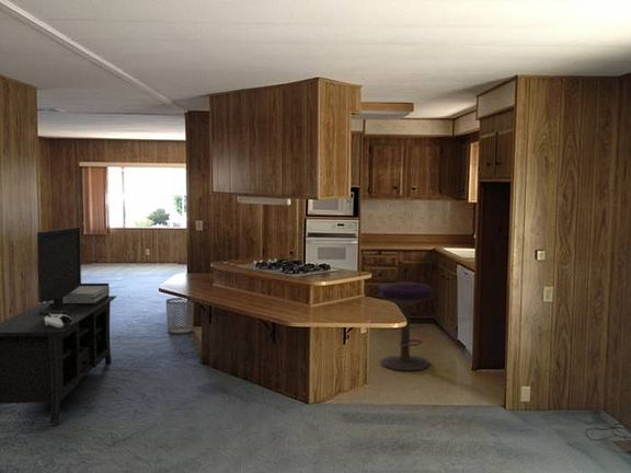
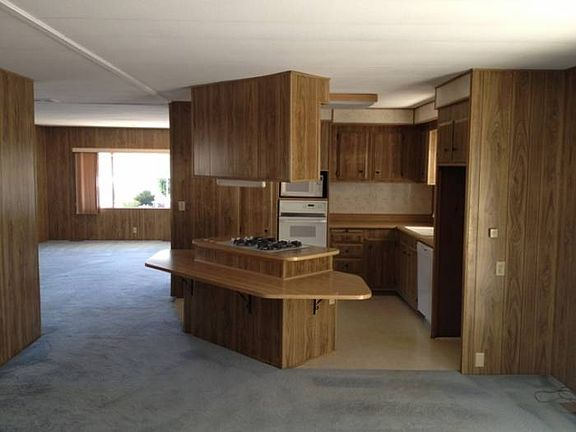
- waste bin (180, 314)
- media console (59, 310)
- stool (408, 323)
